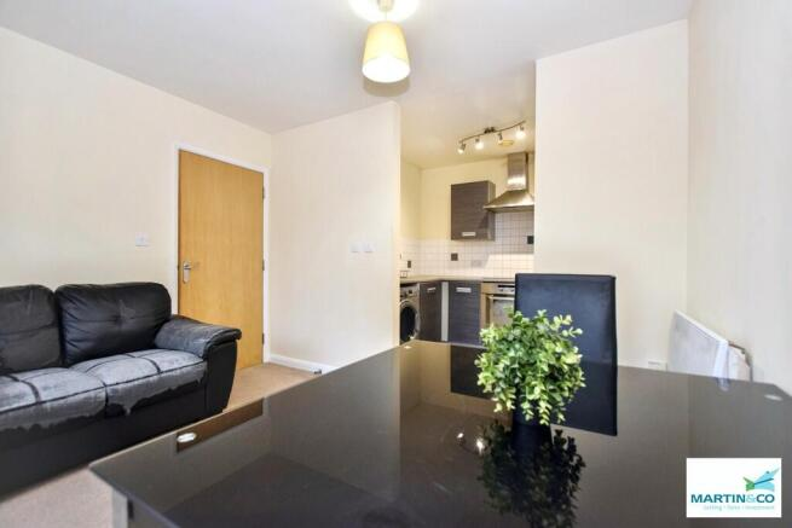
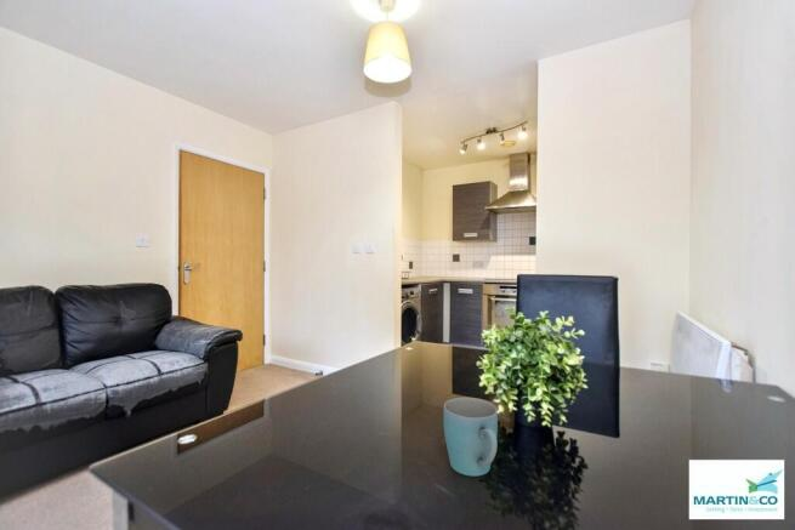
+ mug (475, 440)
